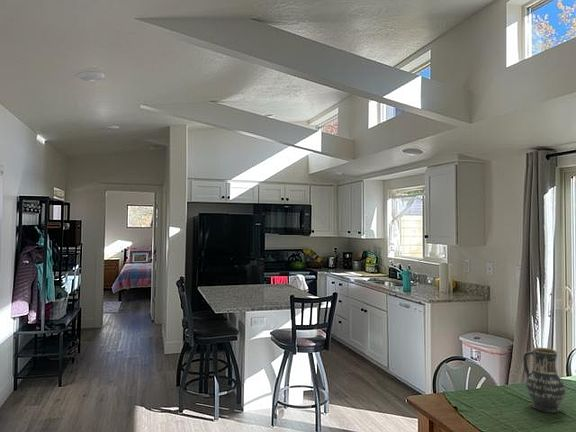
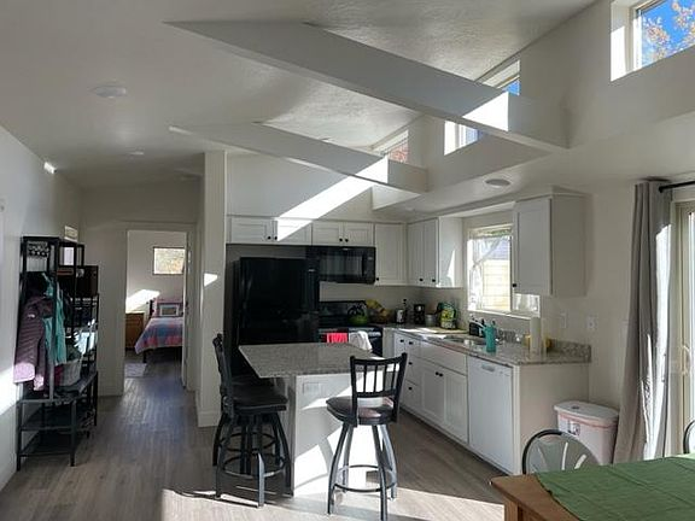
- vase (545, 378)
